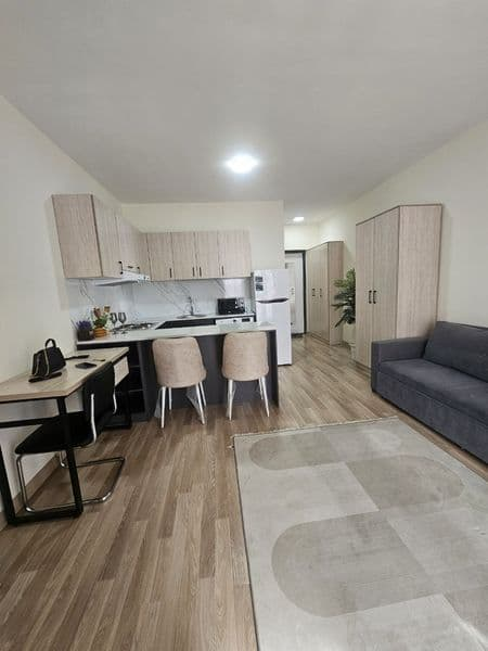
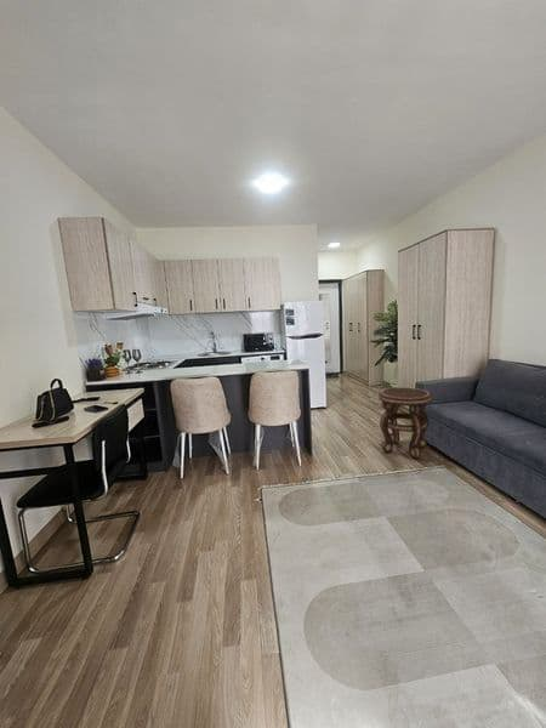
+ side table (404, 417)
